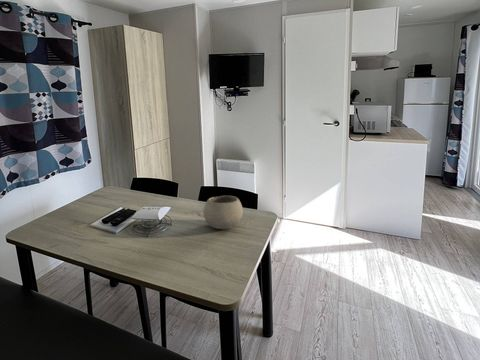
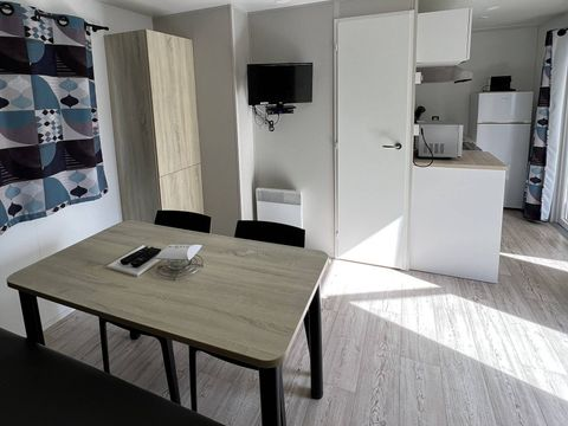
- bowl (223, 212)
